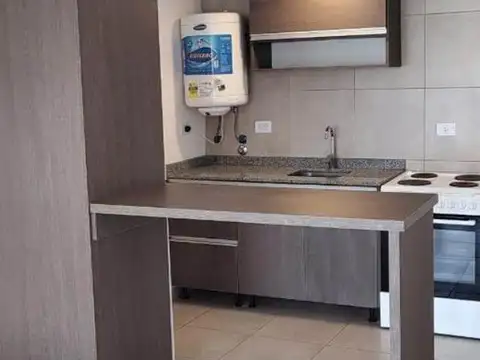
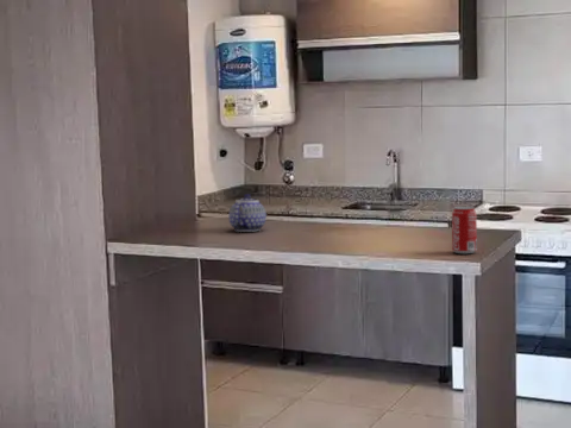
+ beverage can (464, 229)
+ teapot (246, 212)
